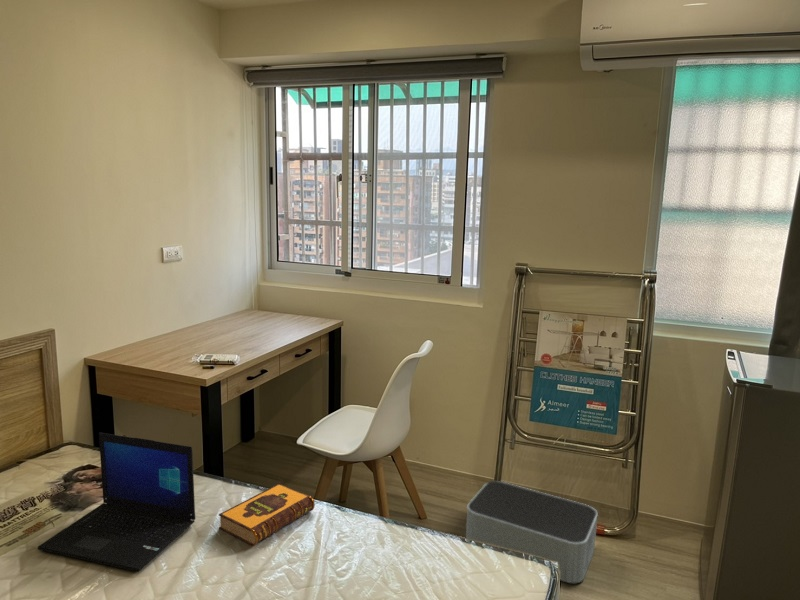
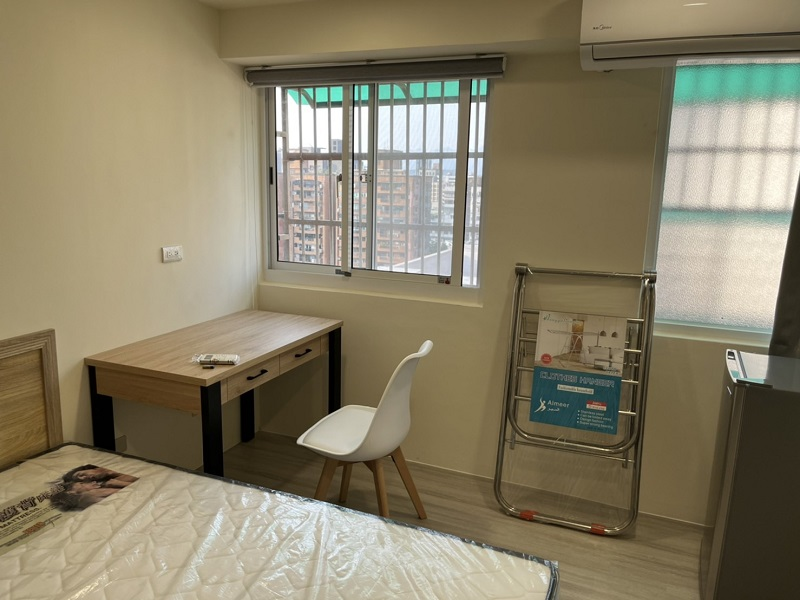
- storage bin (530, 527)
- hardback book (268, 512)
- laptop (118, 496)
